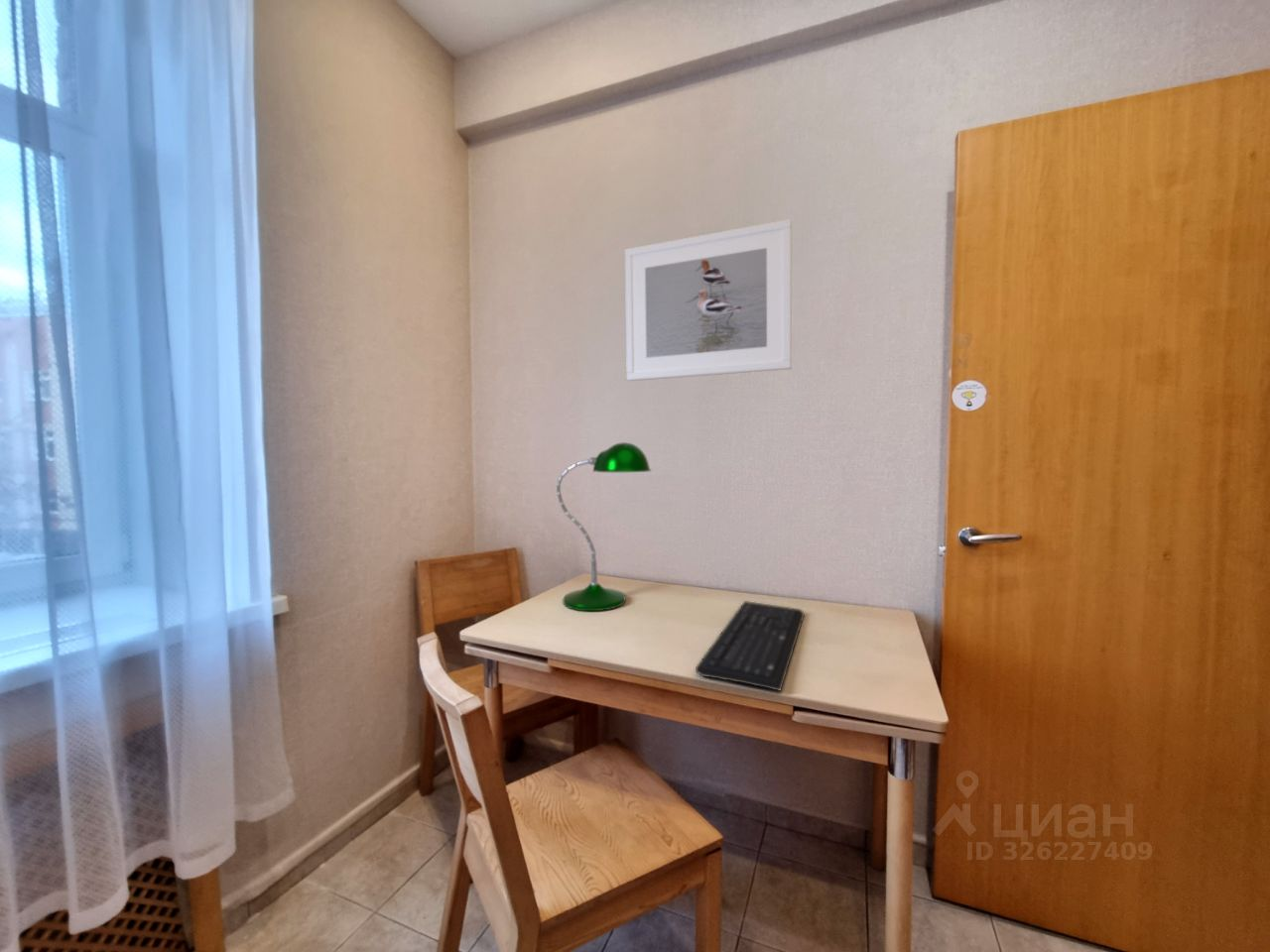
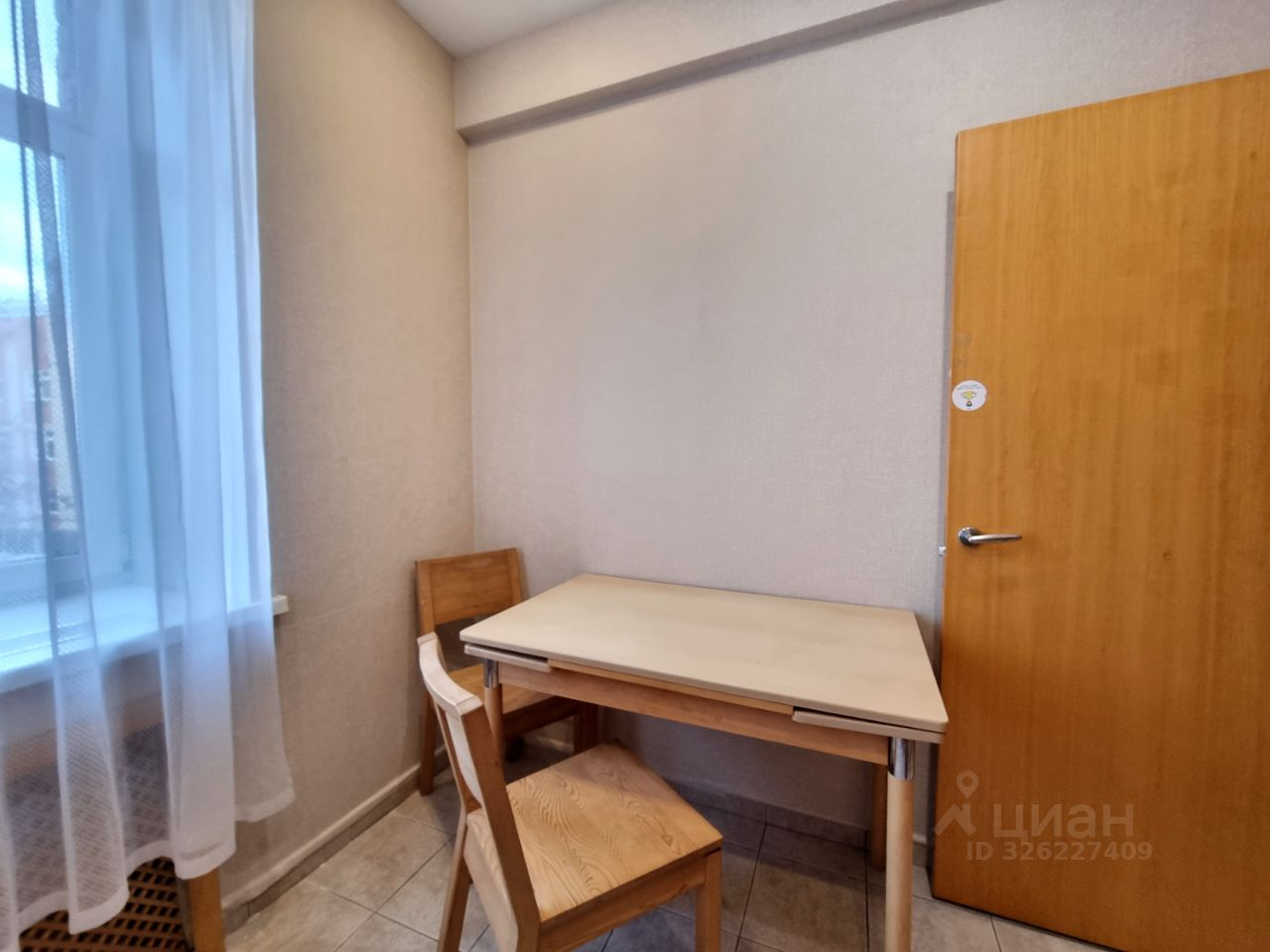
- desk lamp (586, 532)
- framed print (703, 305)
- keyboard (758, 636)
